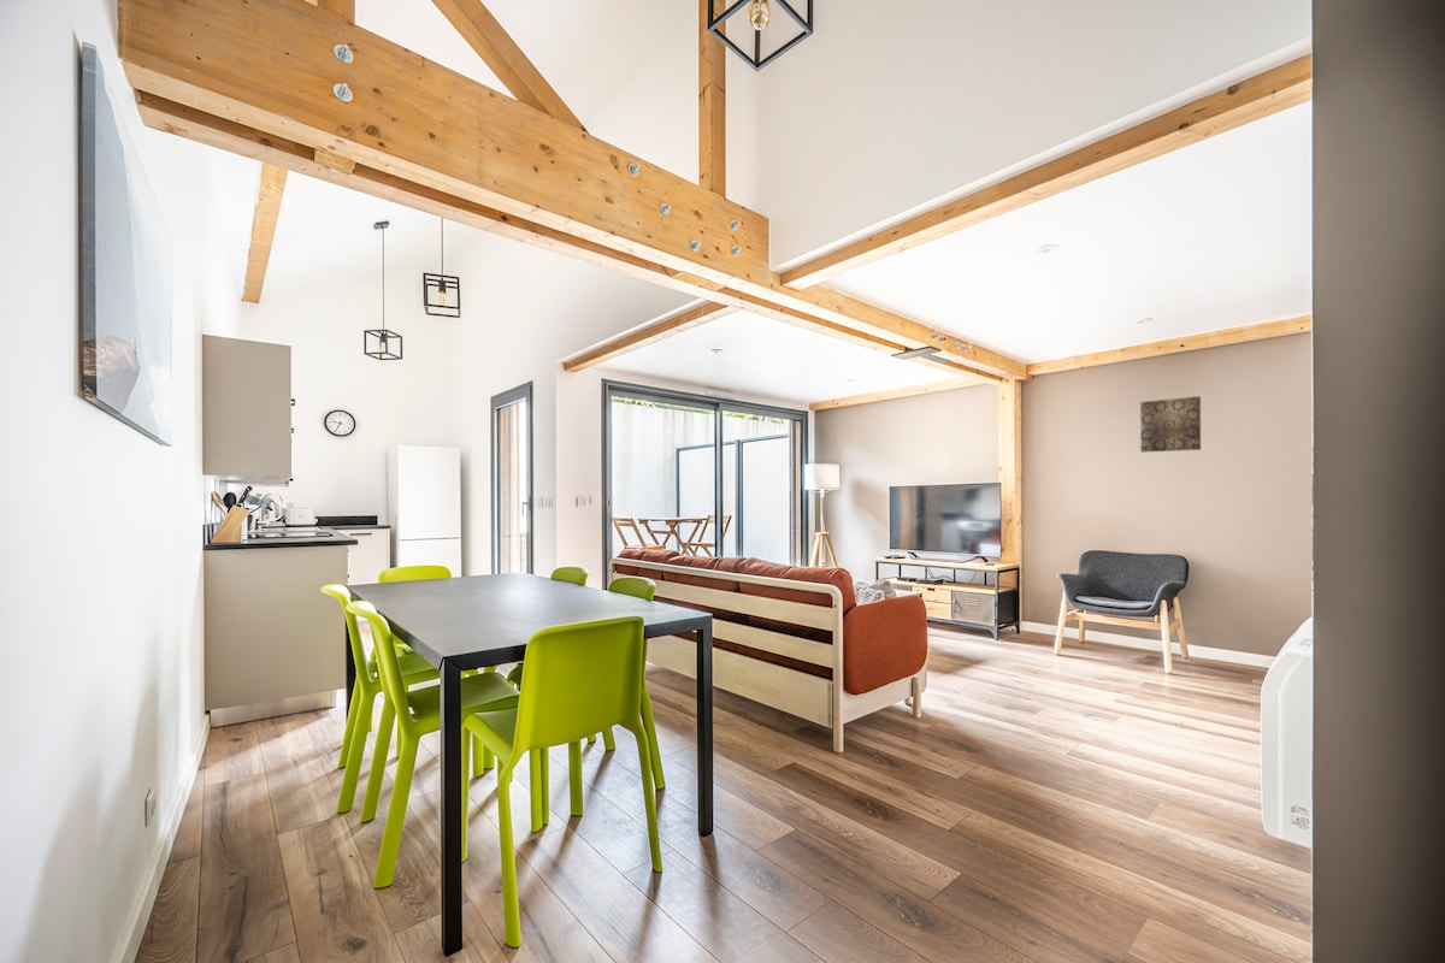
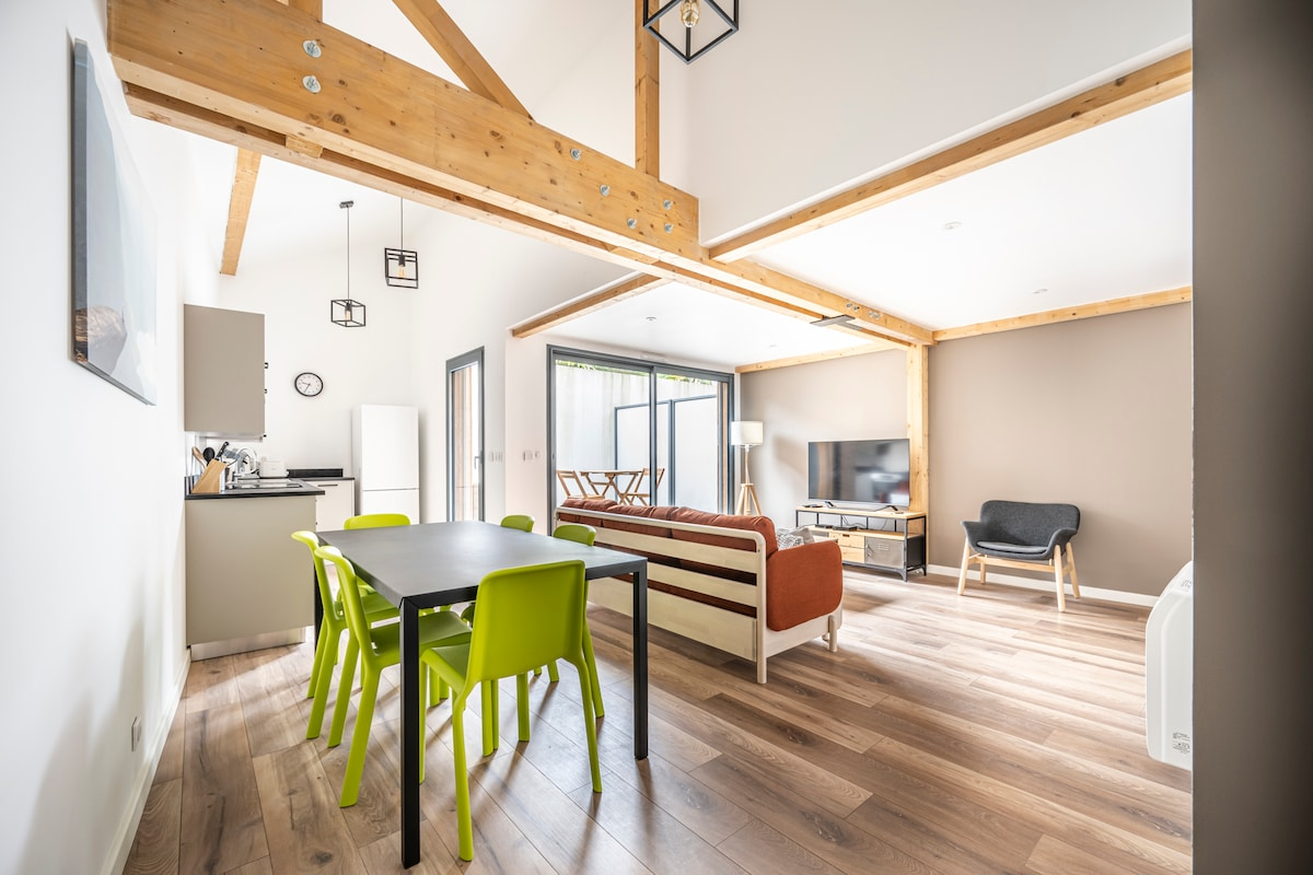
- wall art (1169, 425)
